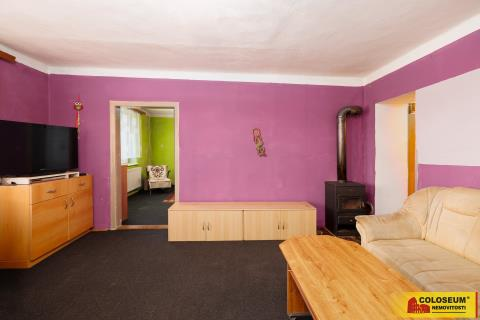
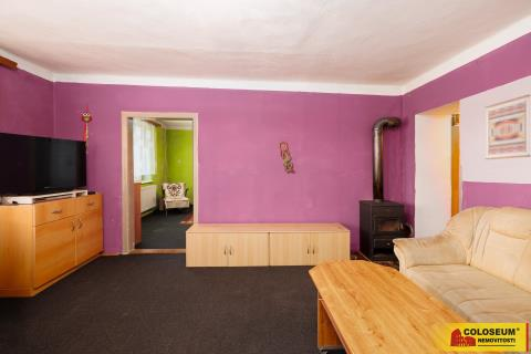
+ wall art (506, 129)
